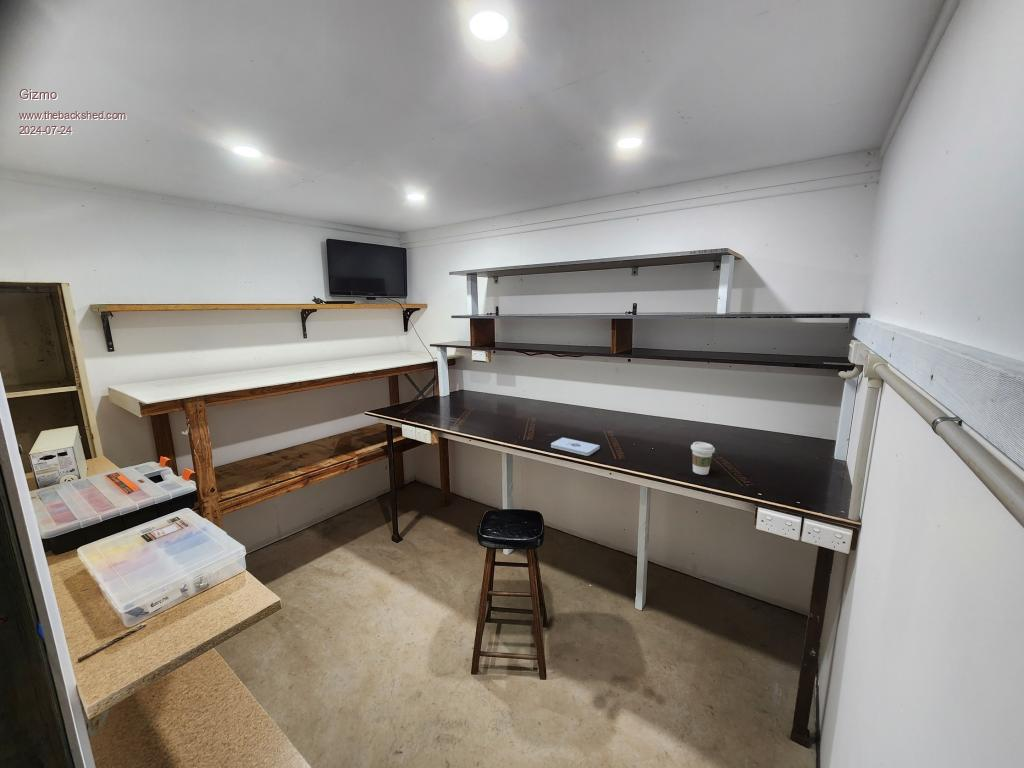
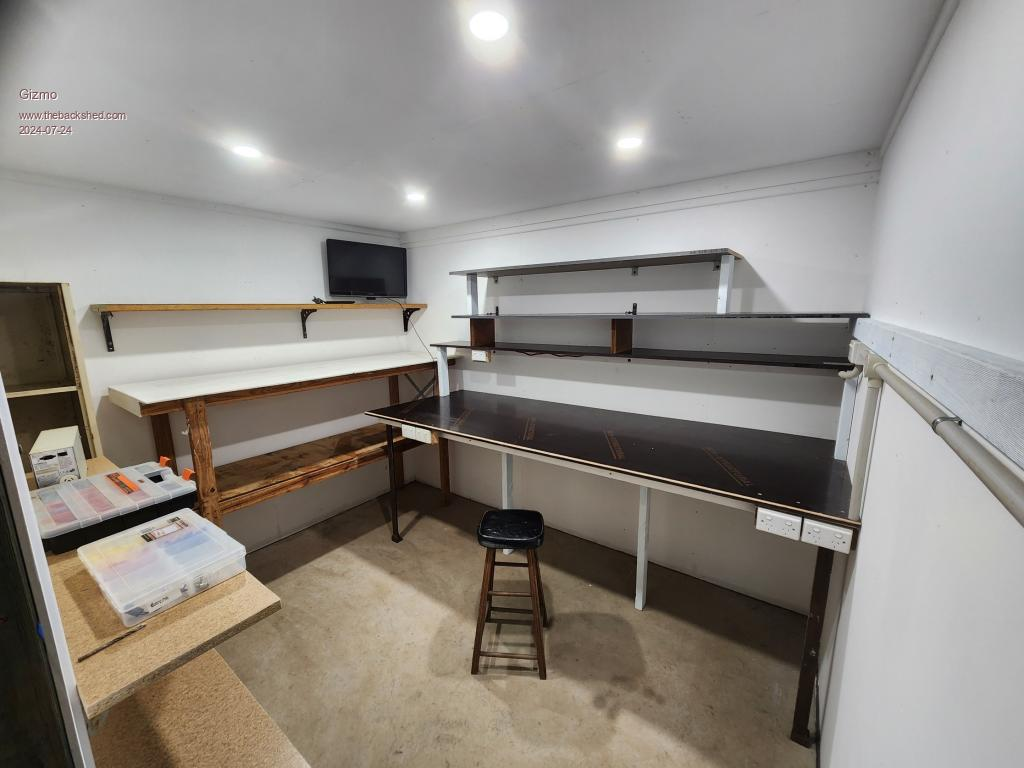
- notepad (574, 446)
- coffee cup (701, 458)
